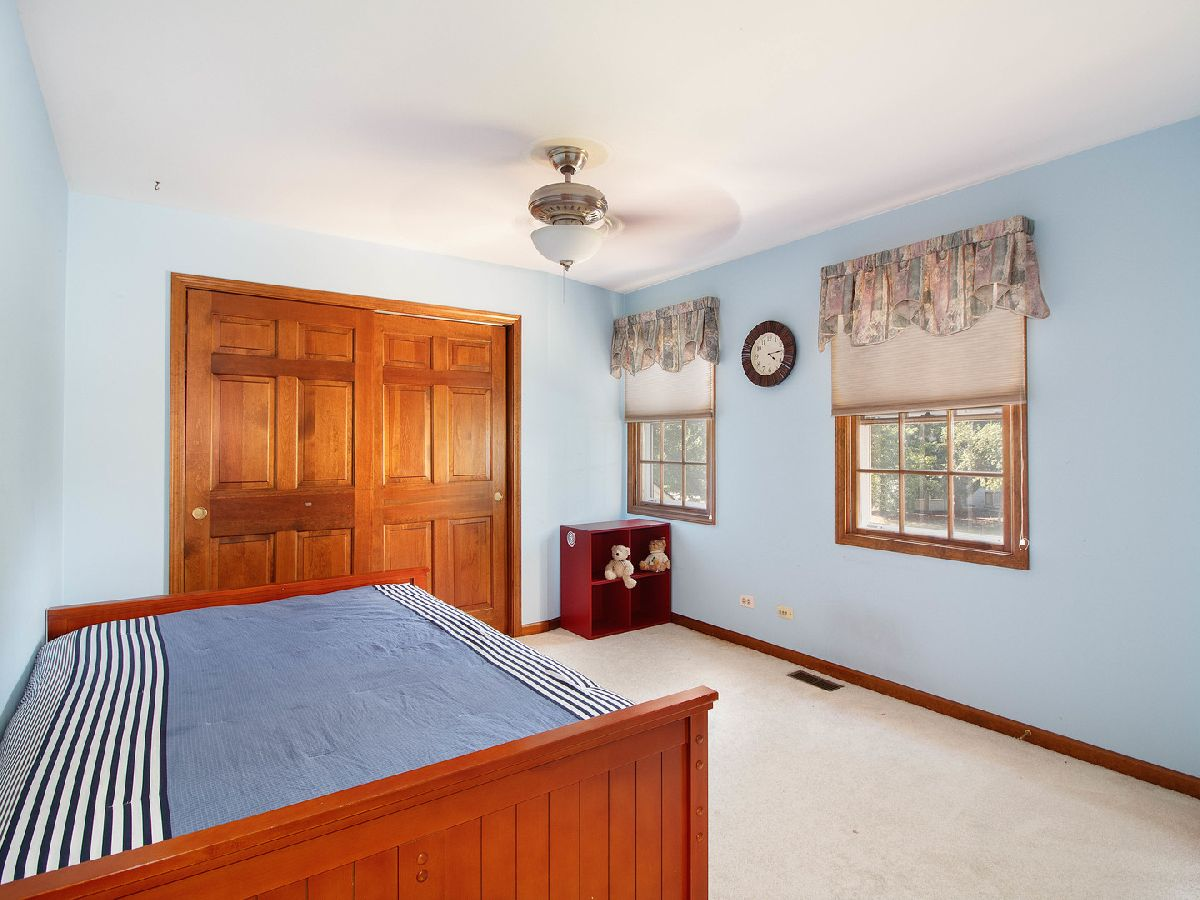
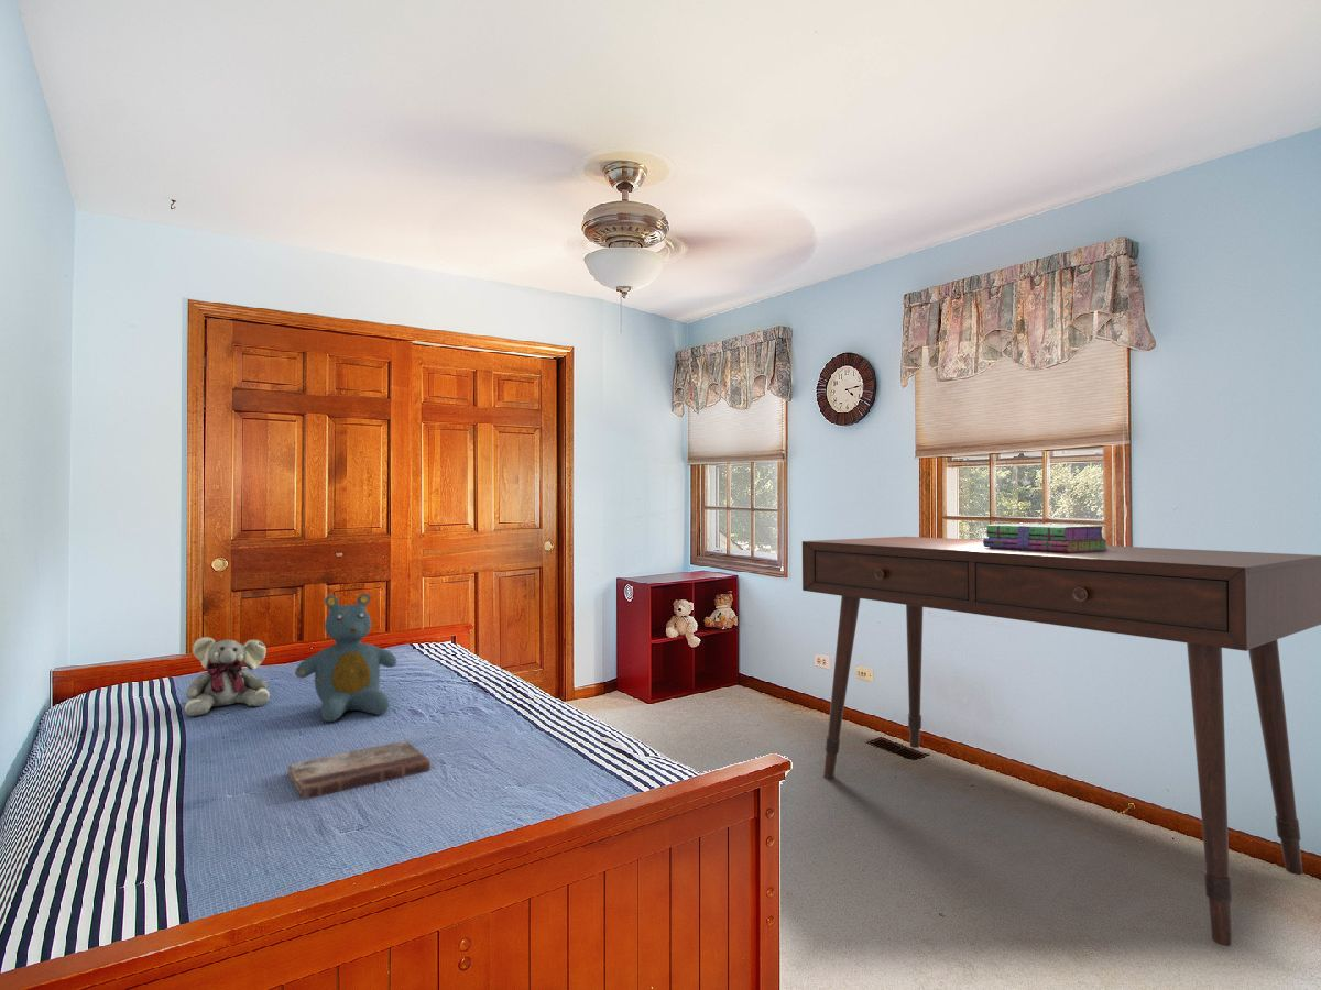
+ teddy bear (350, 653)
+ book (359, 768)
+ stack of books (1044, 536)
+ plush elephant (227, 669)
+ desk (1034, 622)
